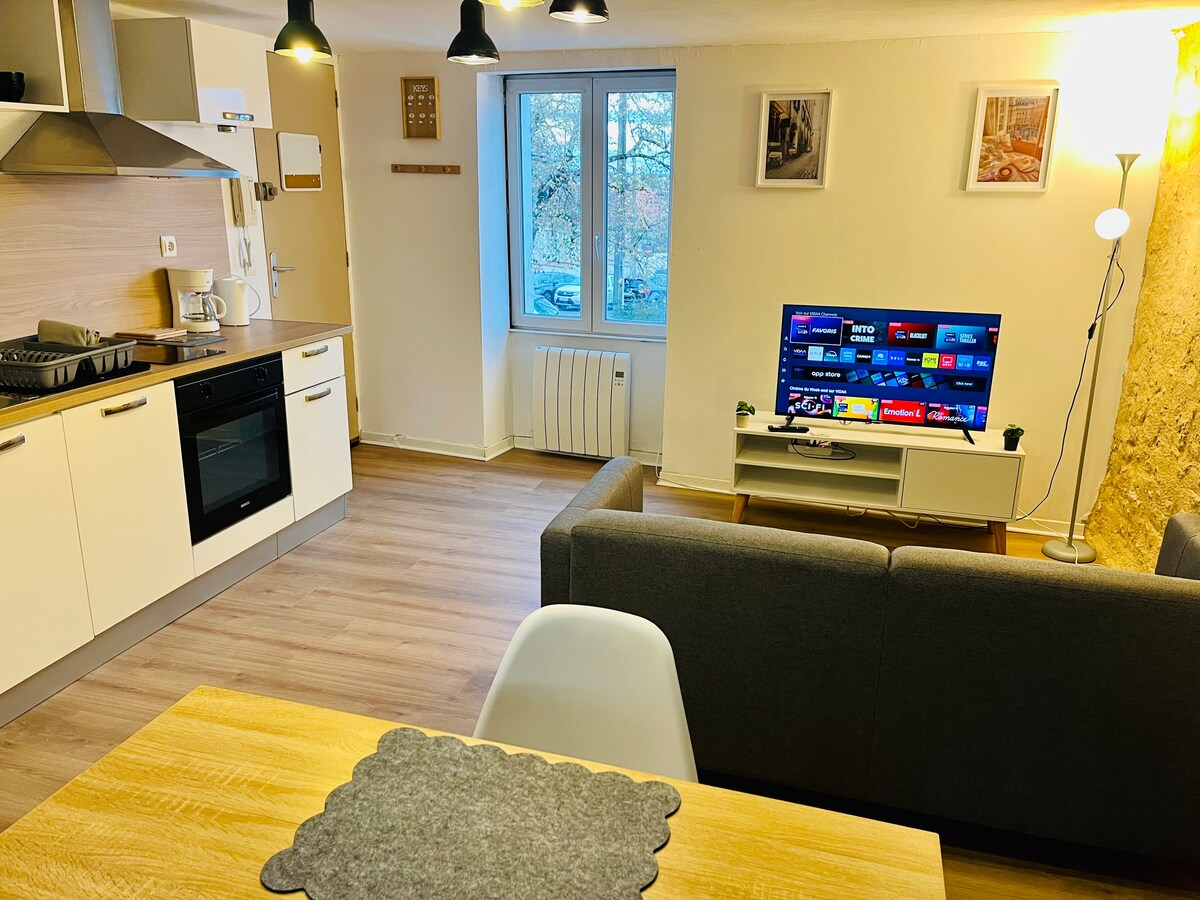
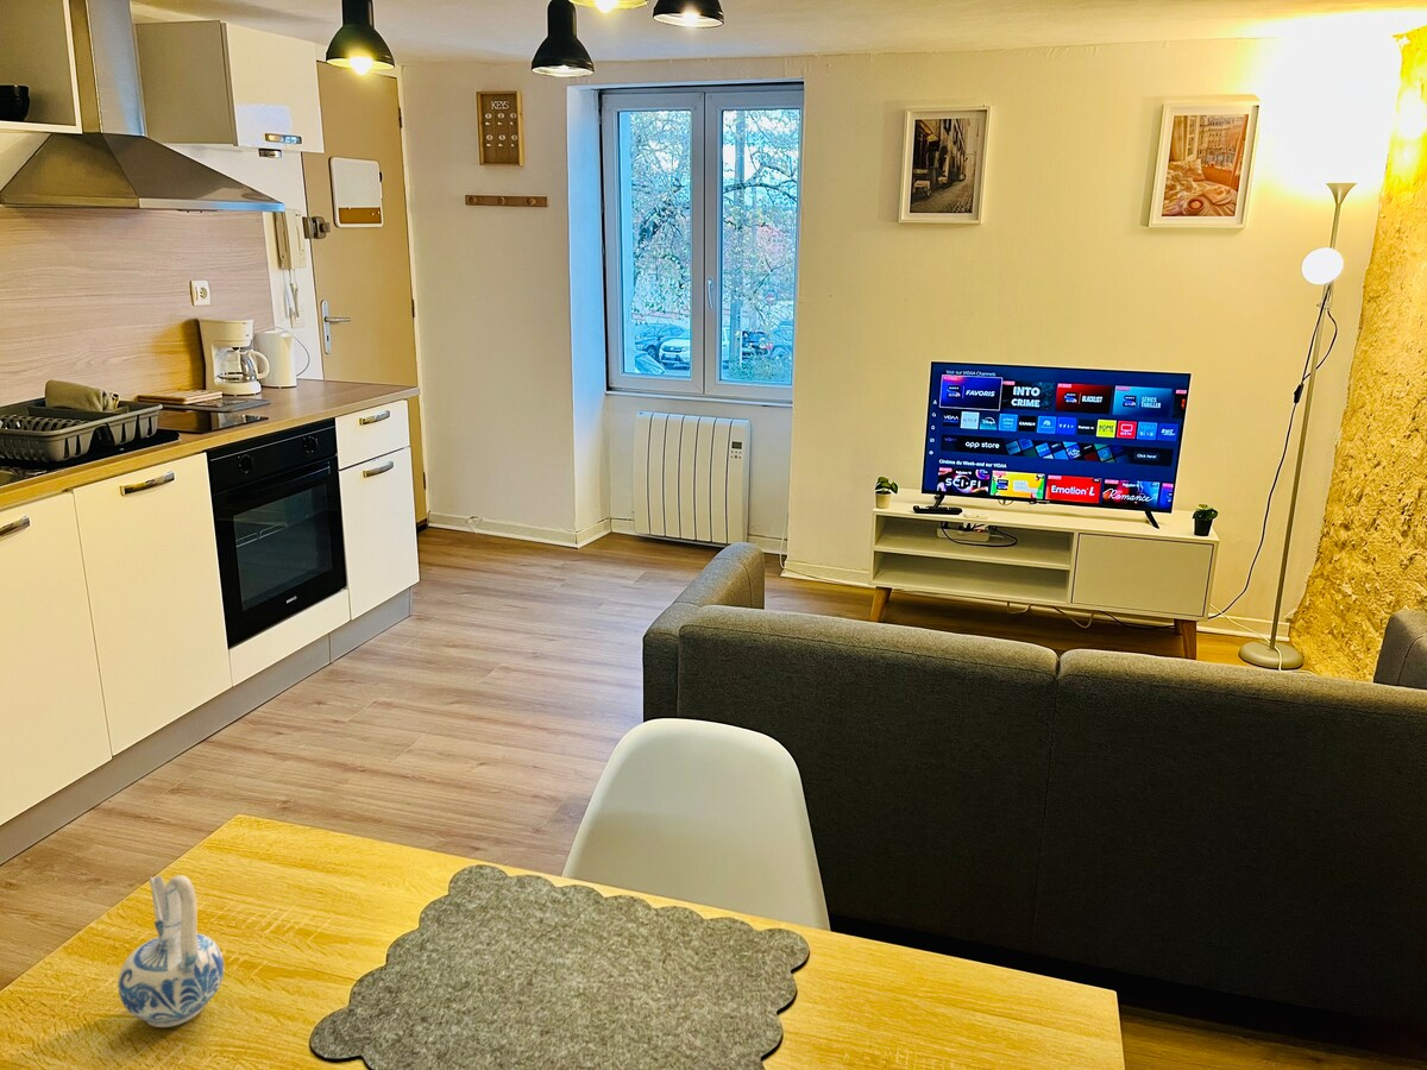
+ ceramic pitcher (168, 940)
